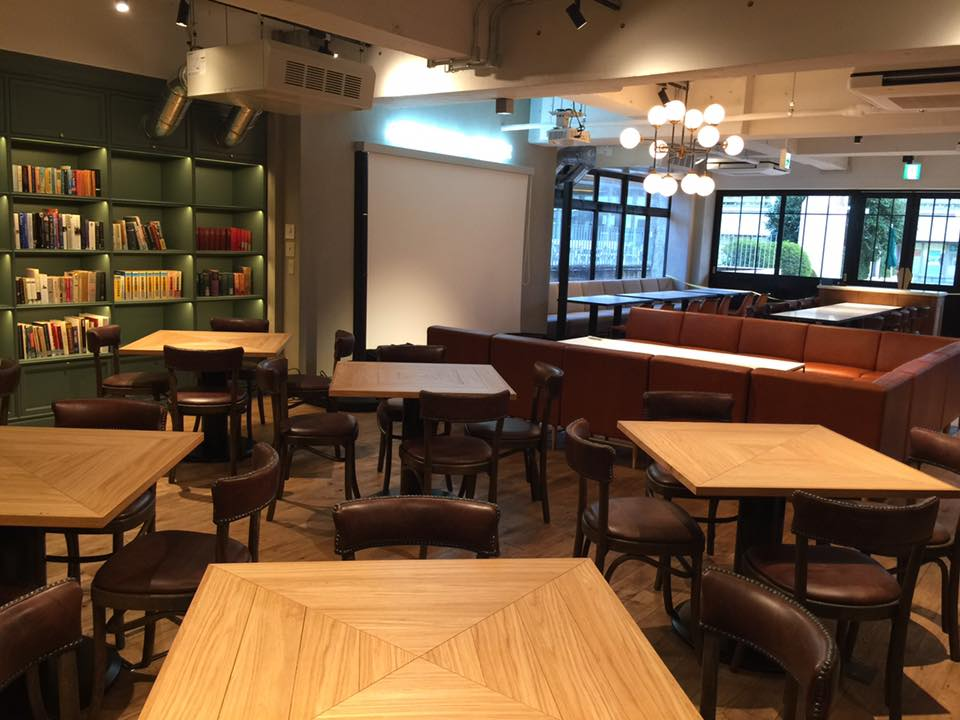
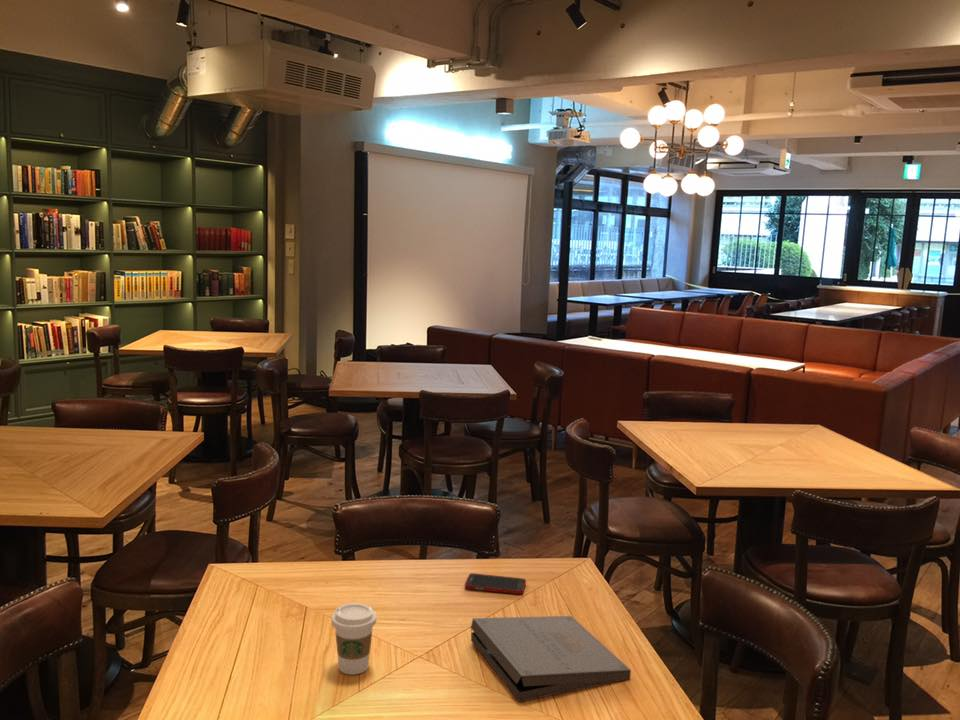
+ cell phone (495, 583)
+ pizza box (547, 647)
+ coffee cup (353, 638)
